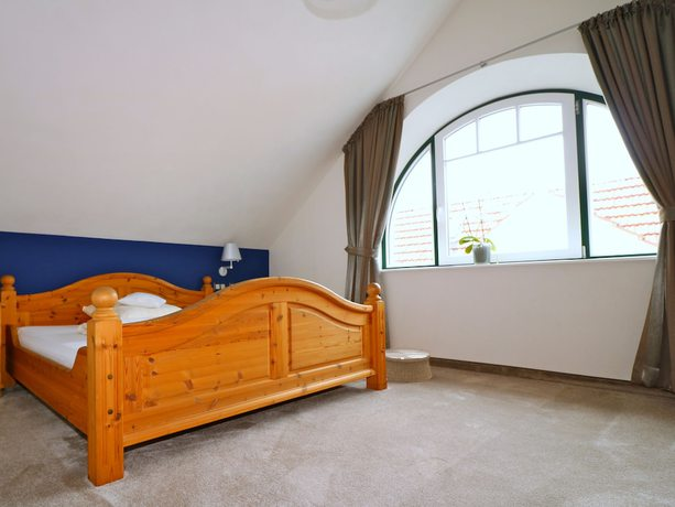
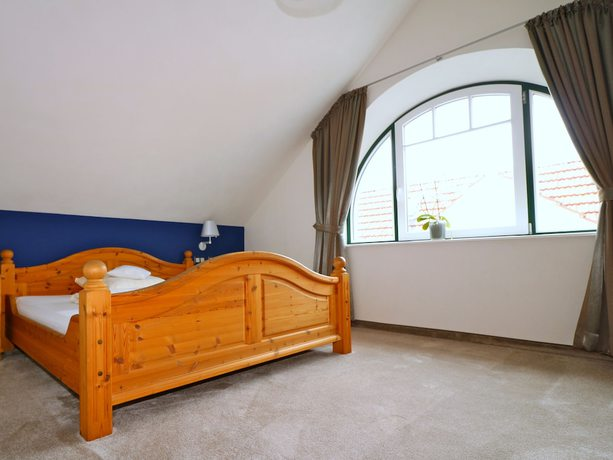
- woven basket (405, 364)
